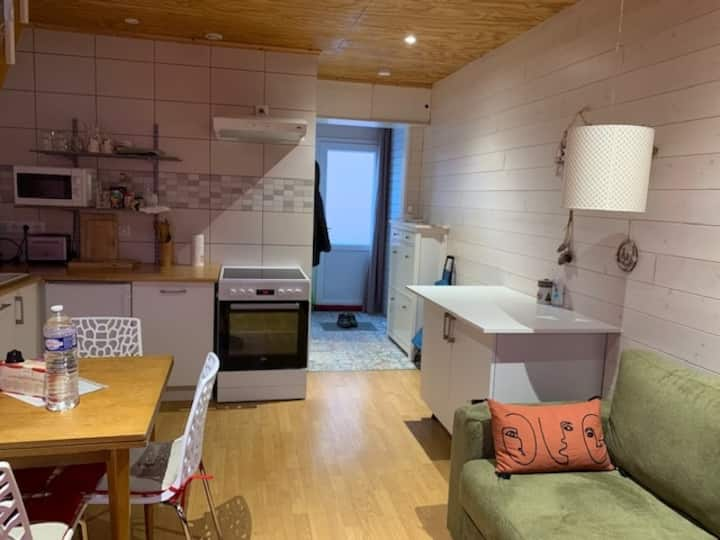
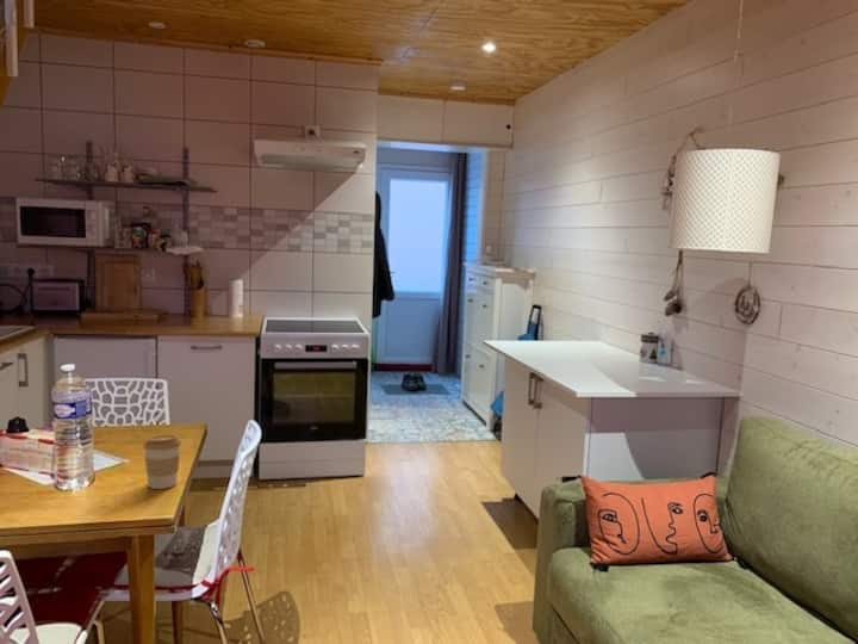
+ coffee cup (162, 459)
